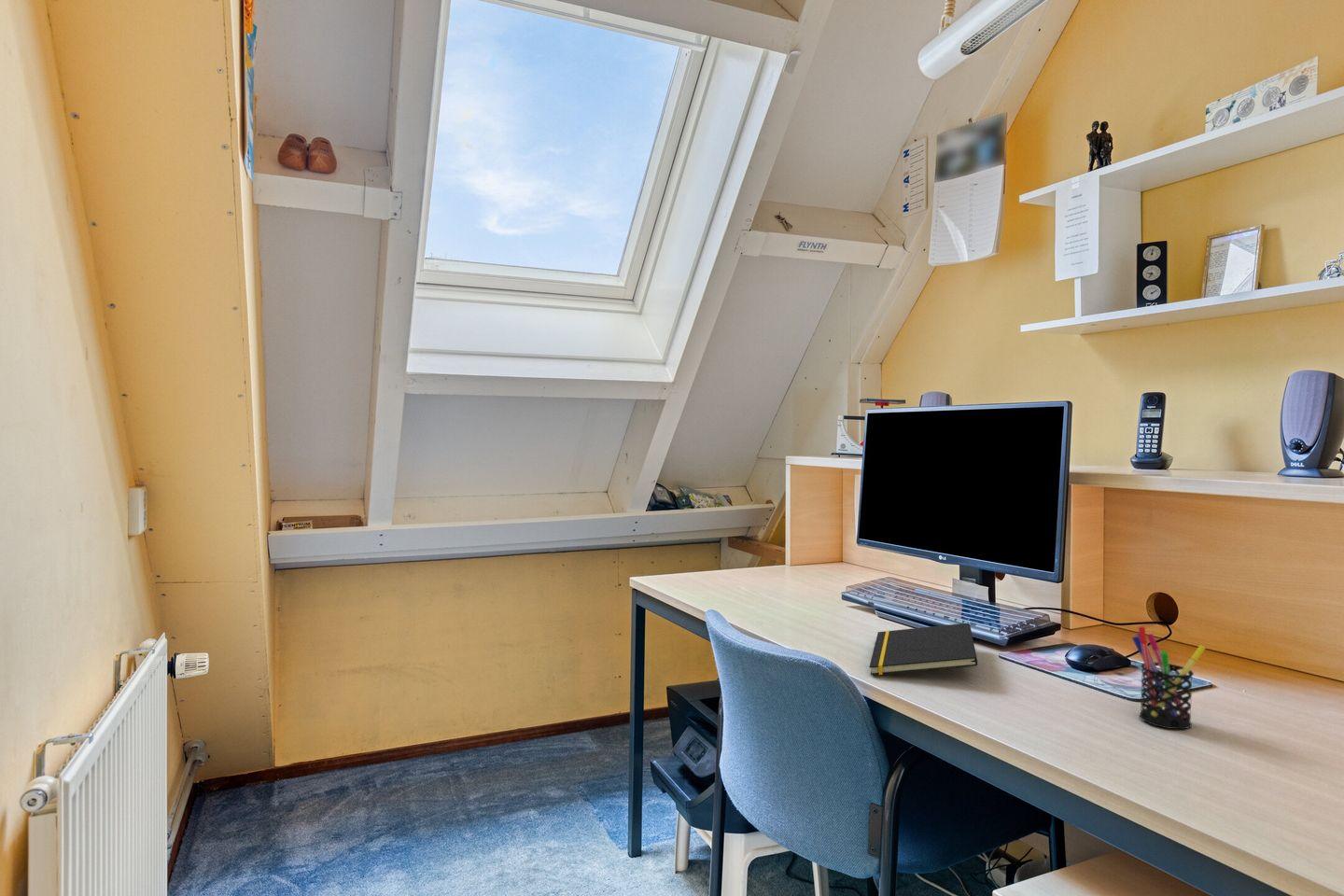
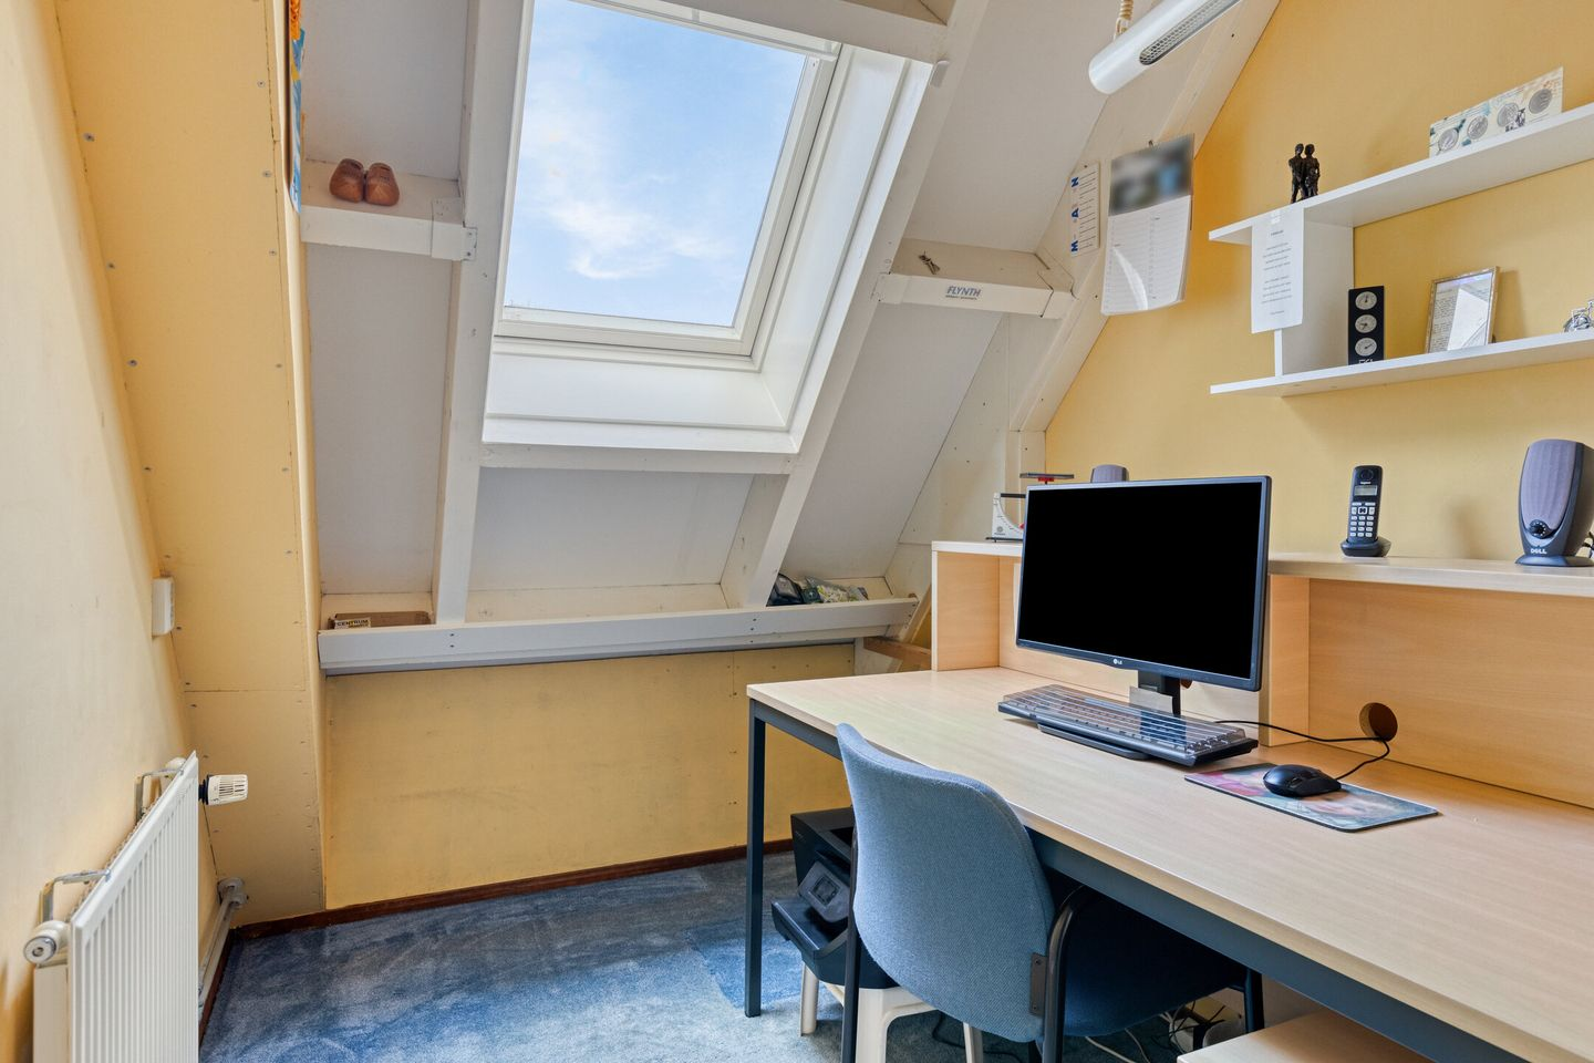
- pen holder (1163, 676)
- notepad (922, 647)
